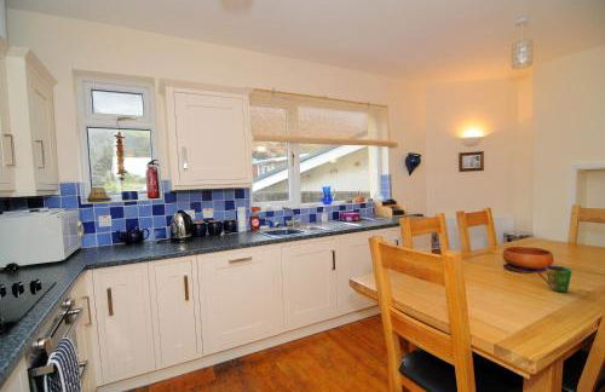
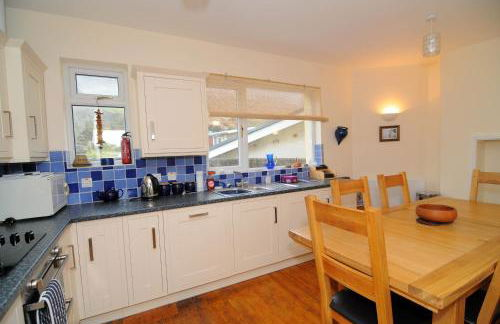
- cup (554, 278)
